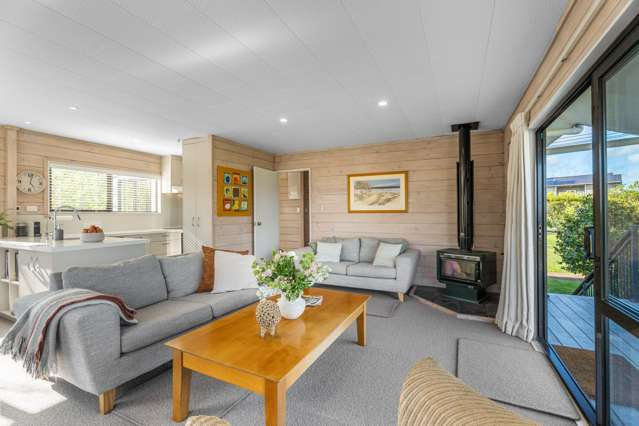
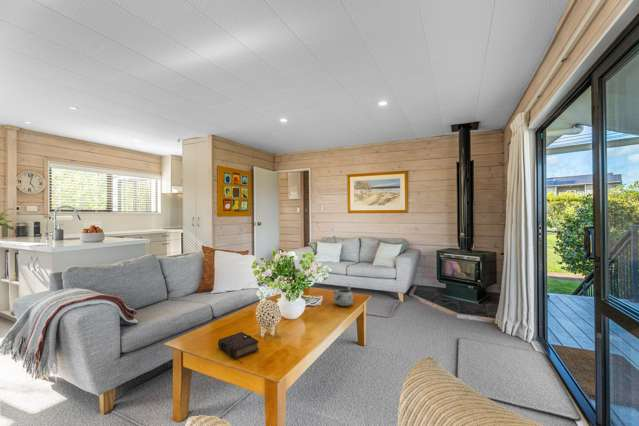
+ book (241, 346)
+ decorative bowl (343, 296)
